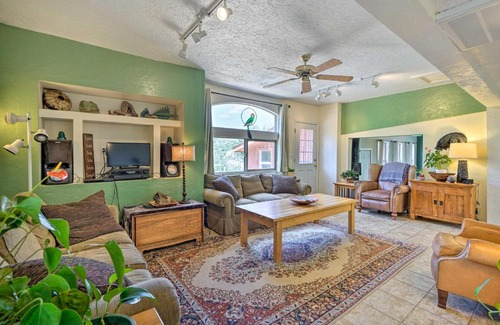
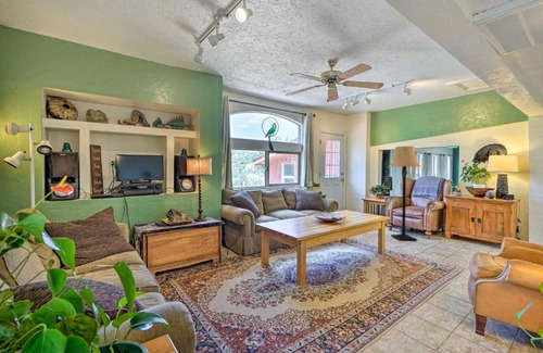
+ lamp (404, 192)
